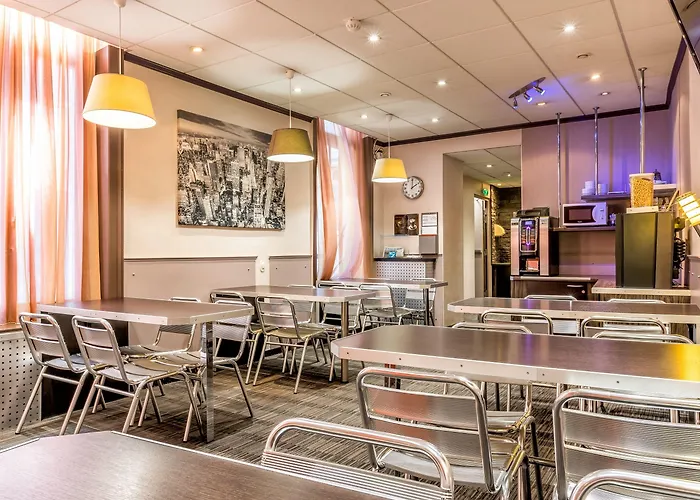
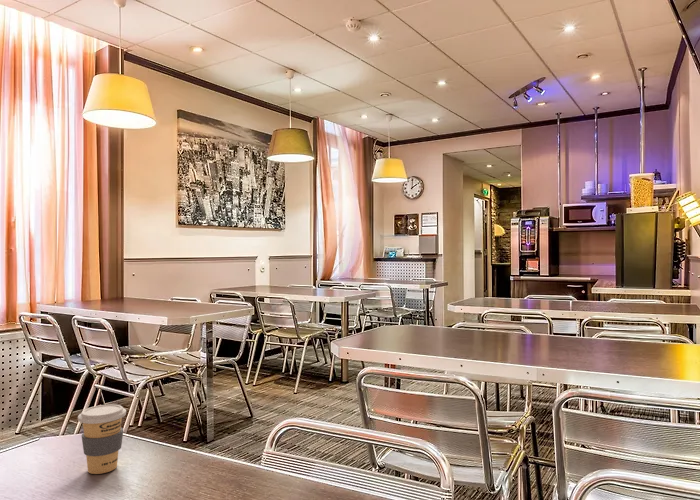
+ coffee cup (102, 438)
